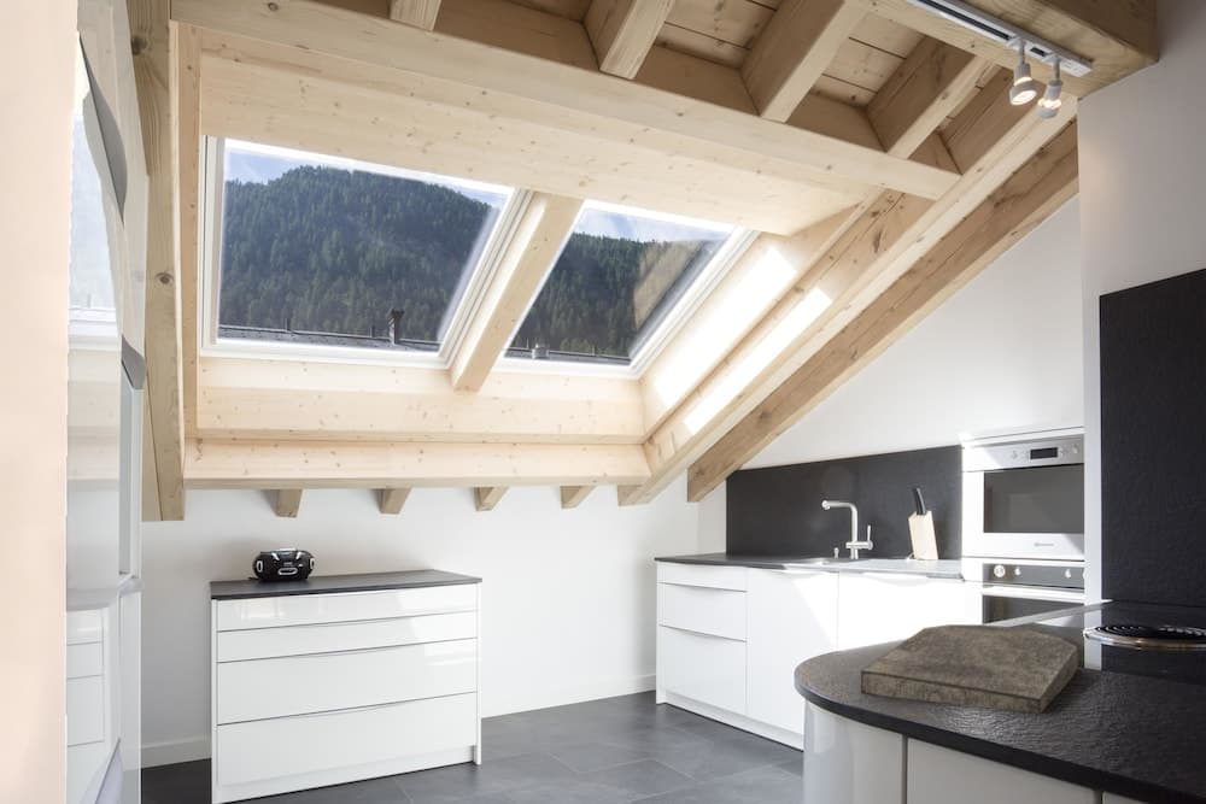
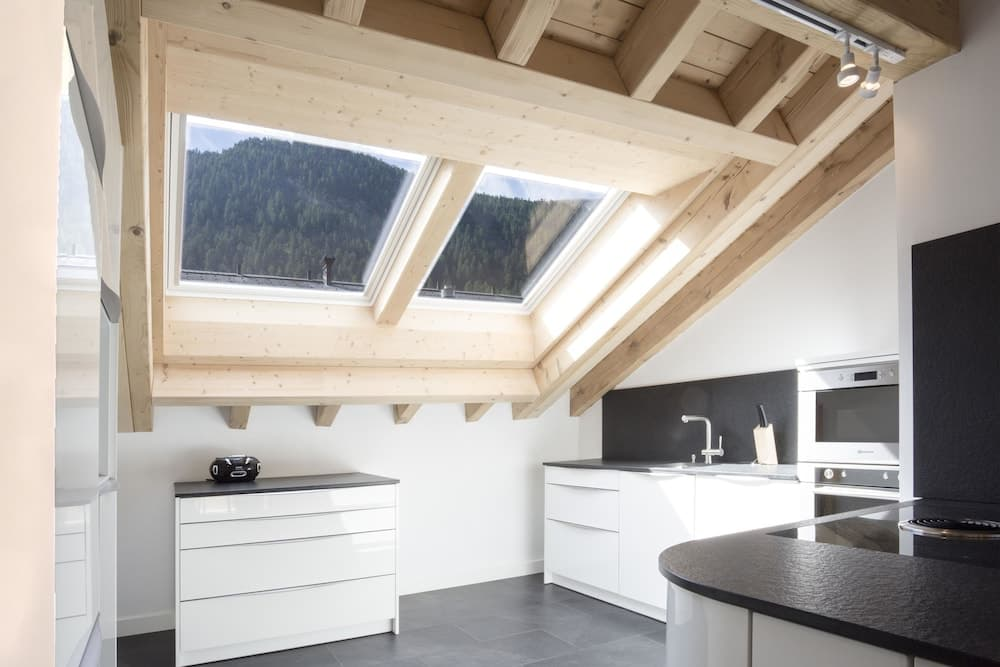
- cutting board (980, 663)
